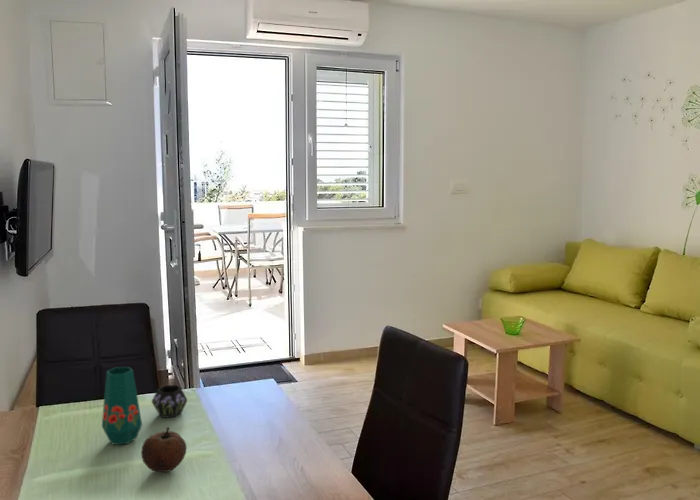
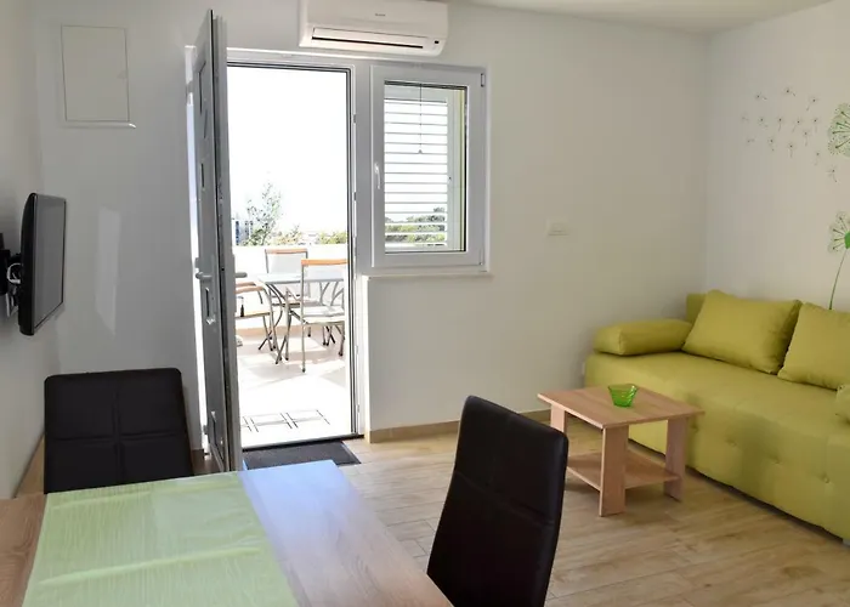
- vase (152, 399)
- fruit (163, 448)
